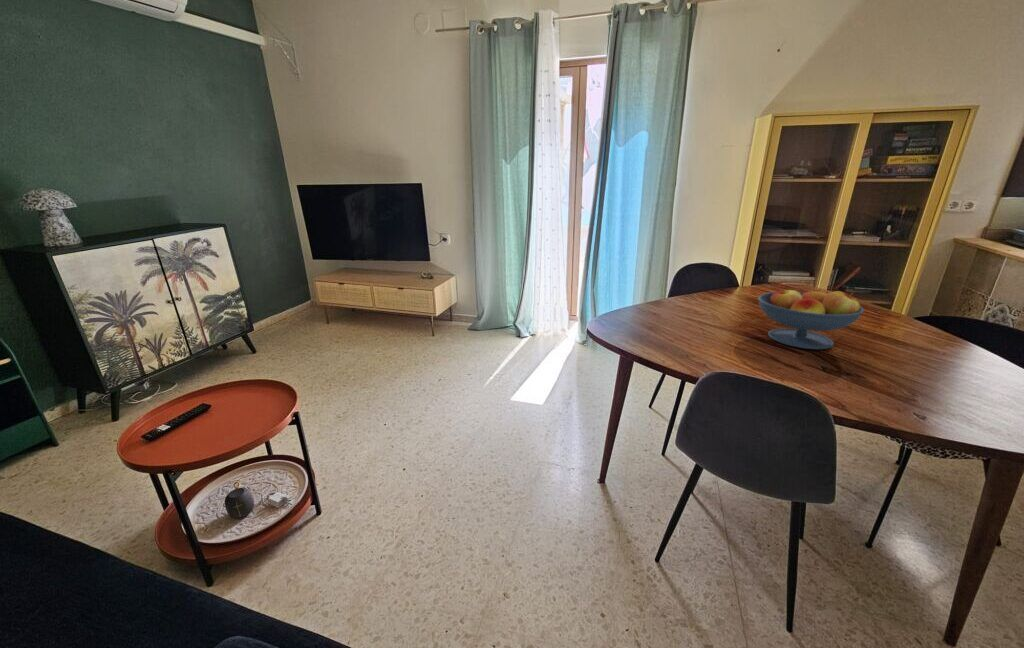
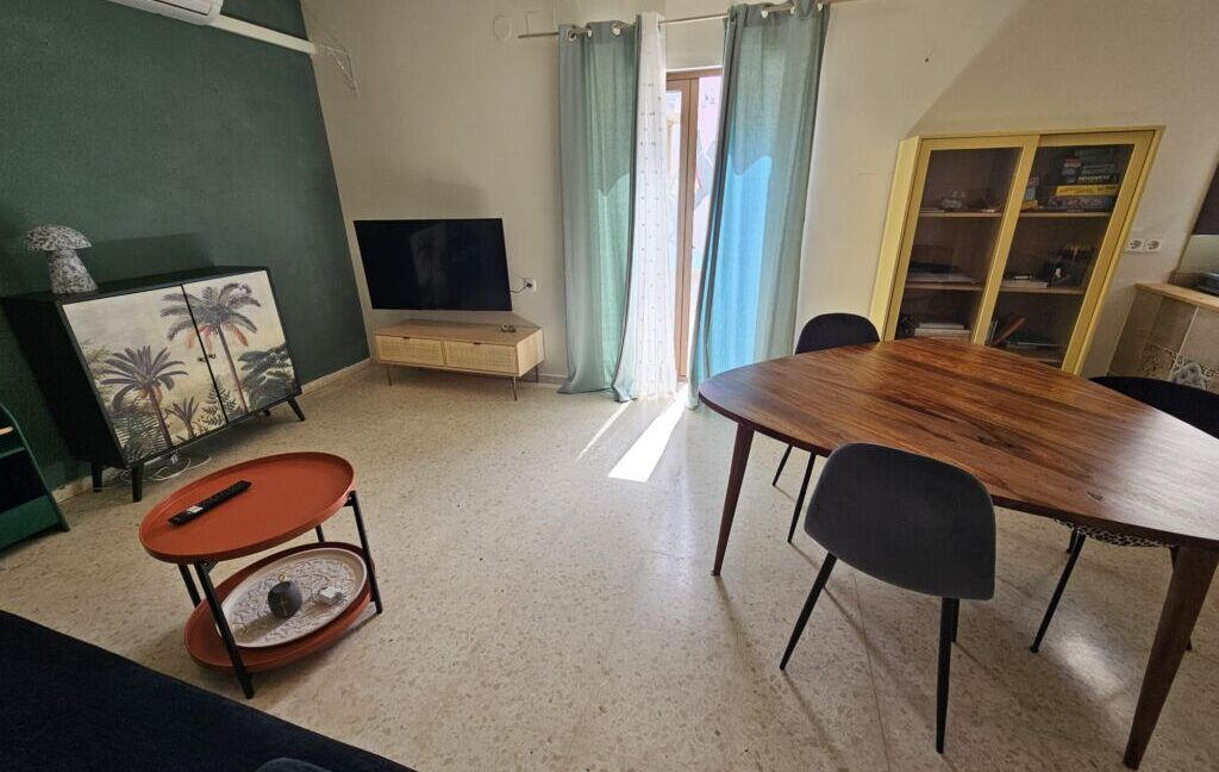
- fruit bowl (805, 314)
